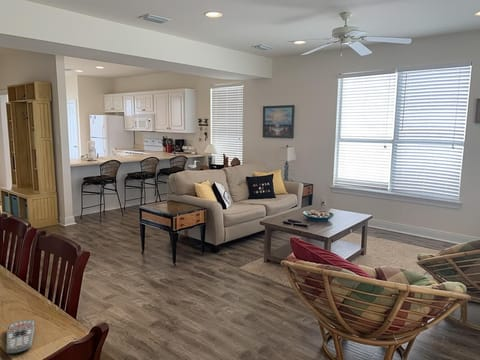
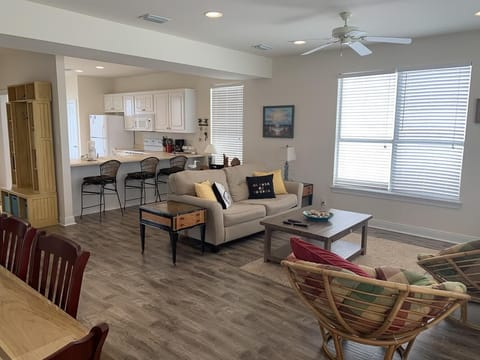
- remote control (20, 336)
